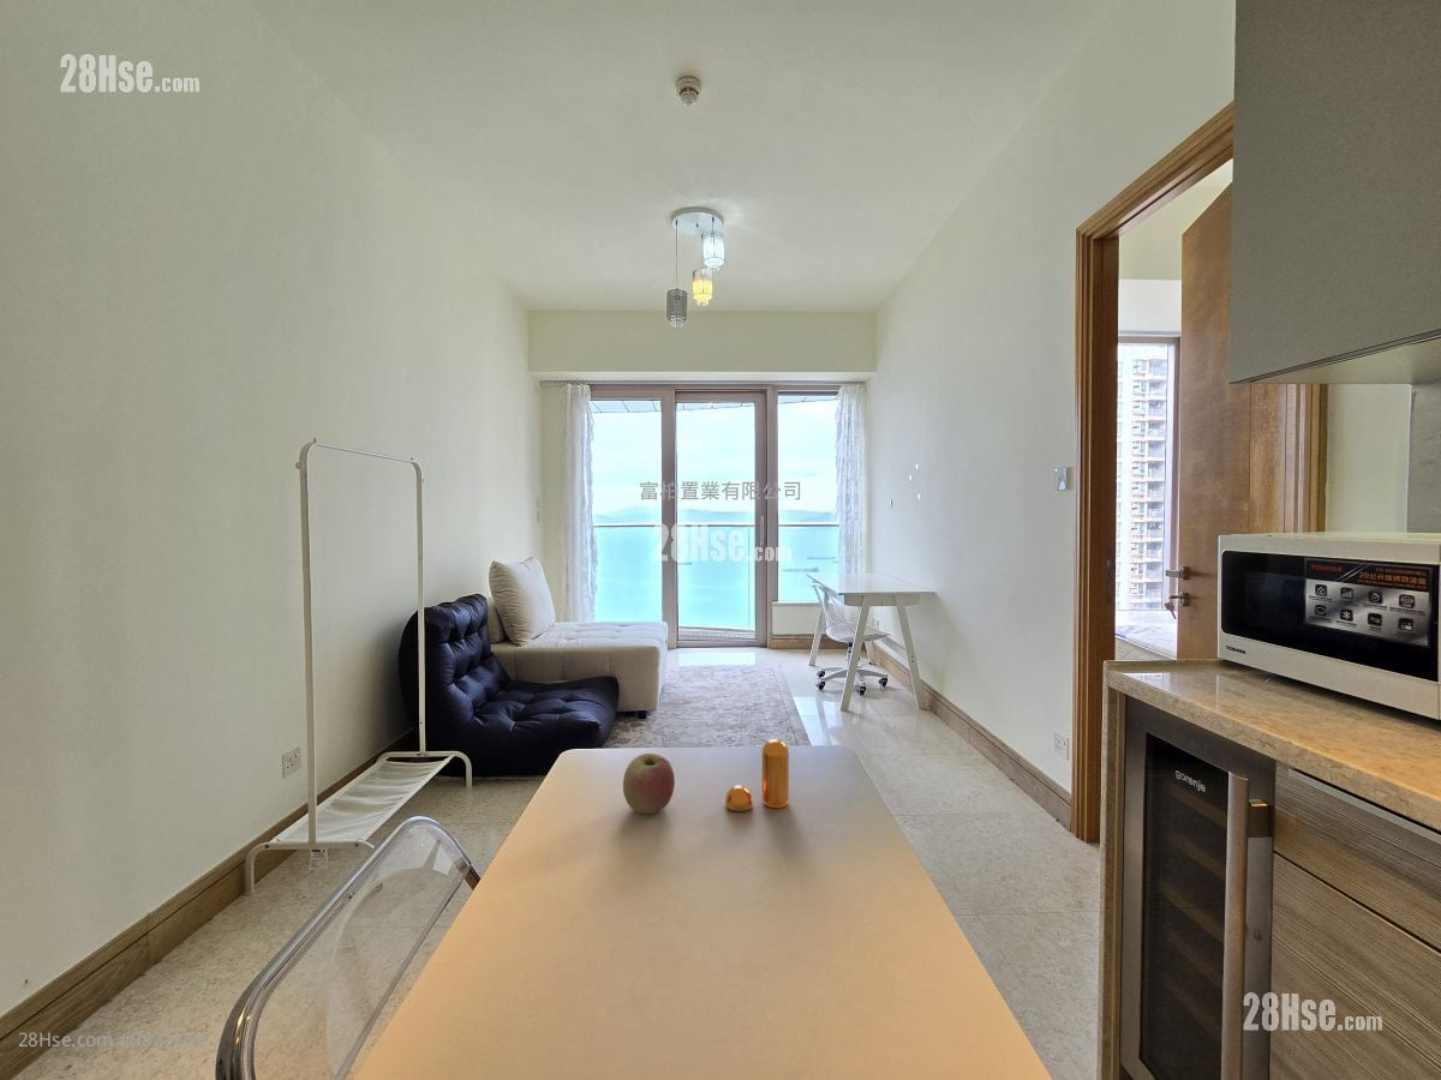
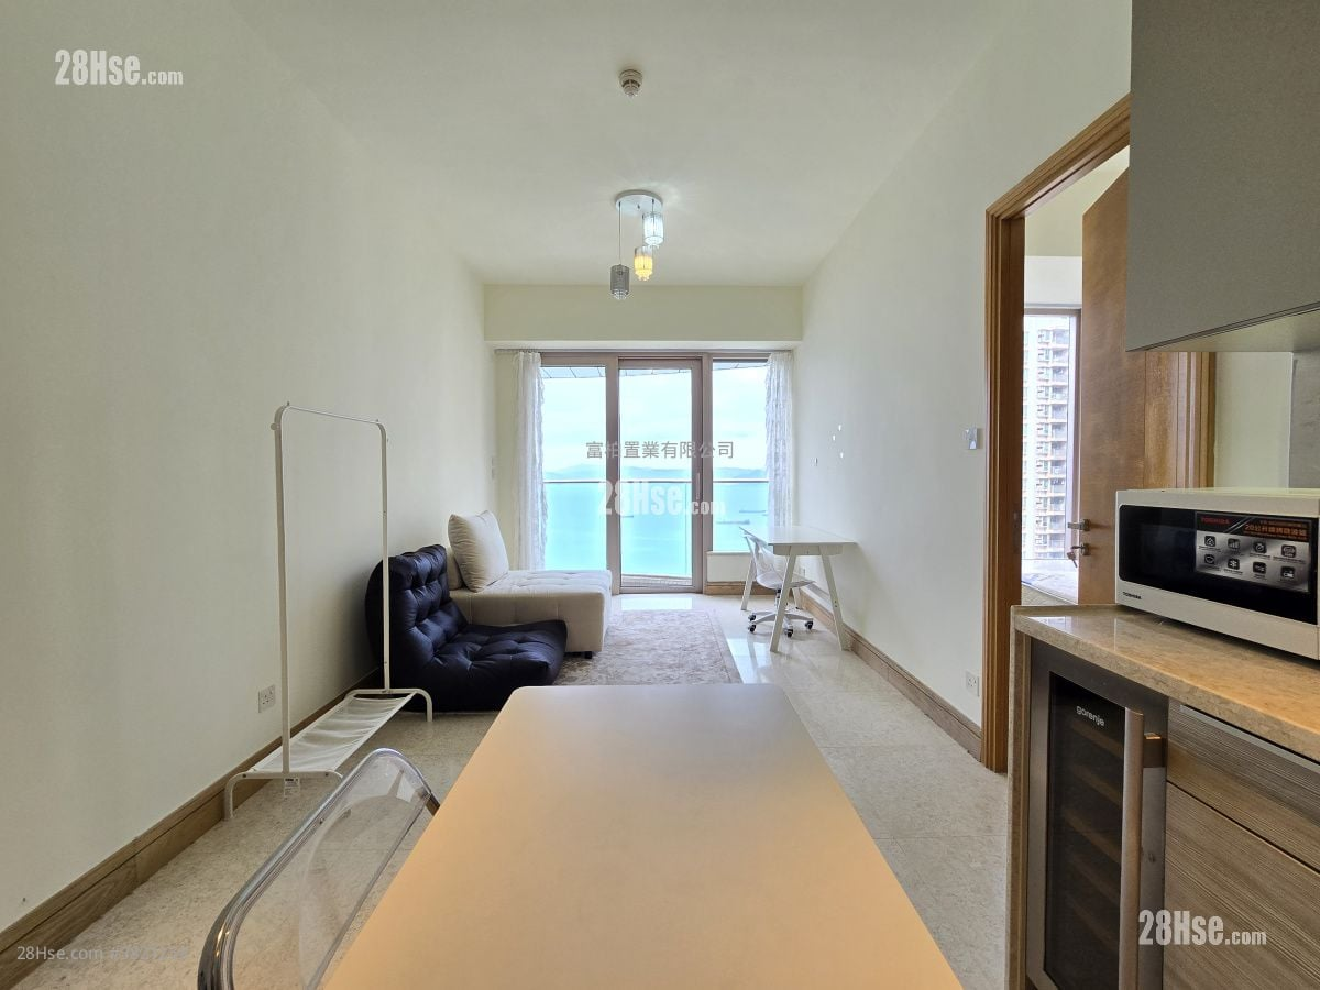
- apple (648, 782)
- pepper shaker (763, 772)
